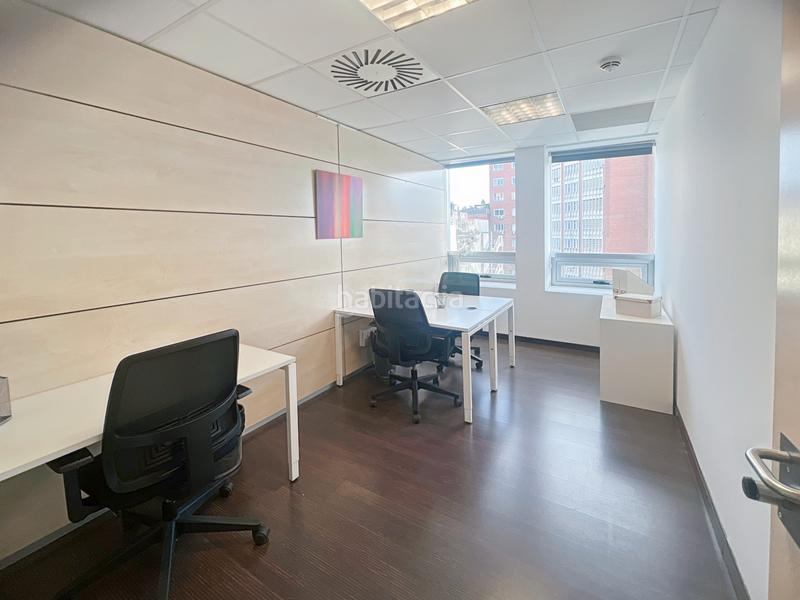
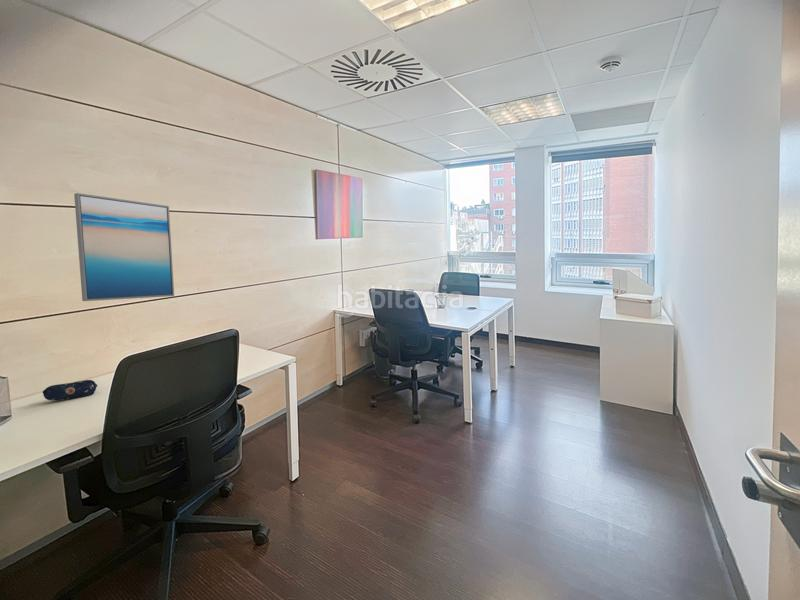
+ pencil case (70, 390)
+ wall art (129, 249)
